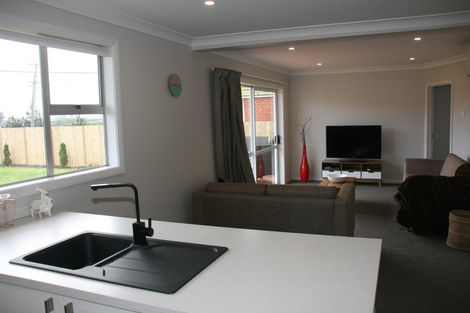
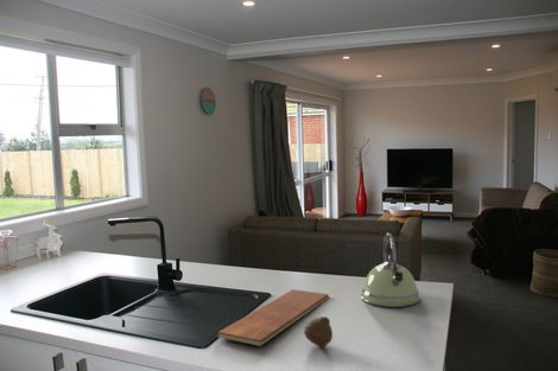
+ chopping board (279, 313)
+ fruit (318, 332)
+ kettle (391, 266)
